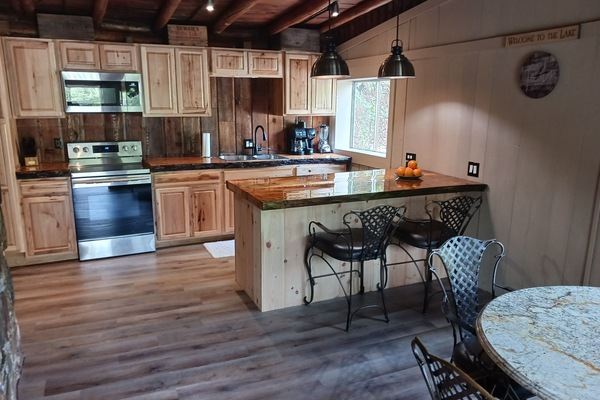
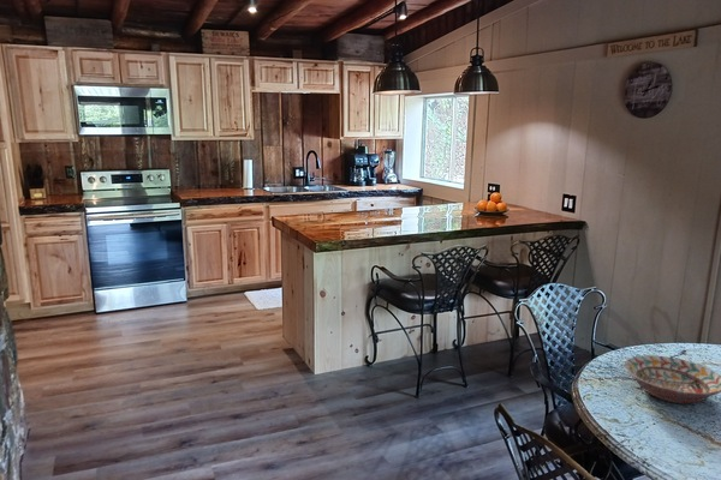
+ decorative bowl (672, 383)
